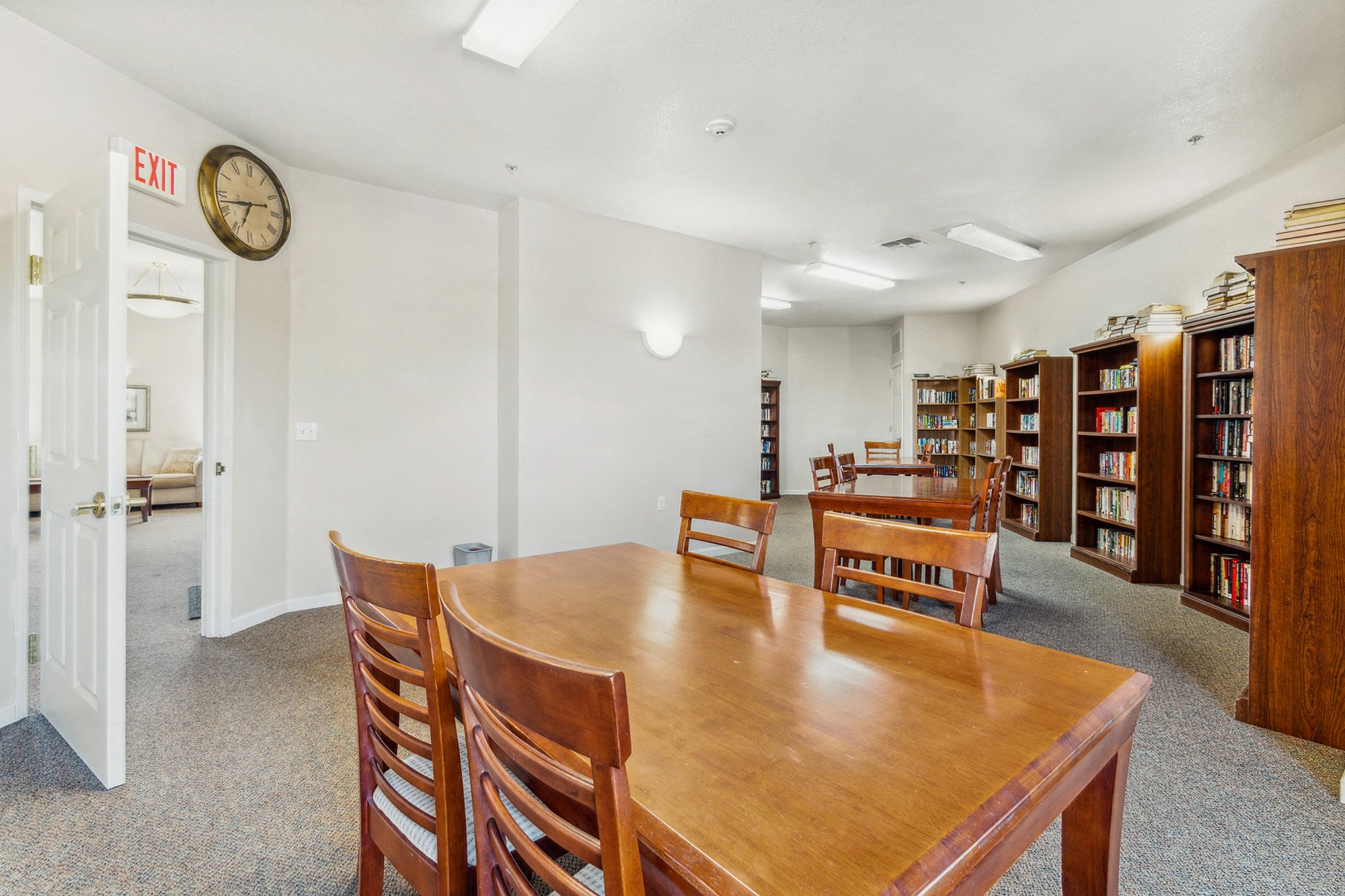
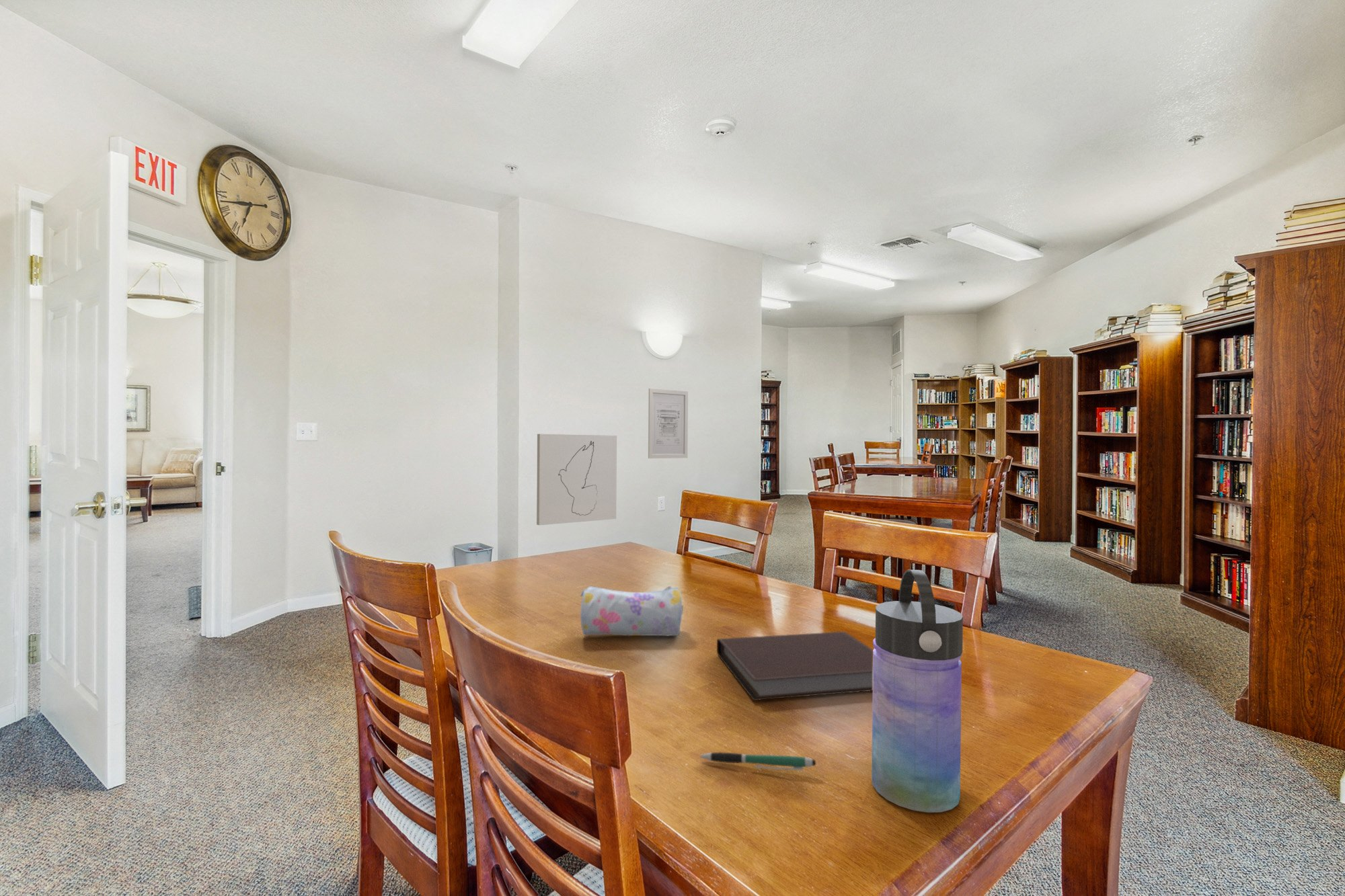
+ wall art (578, 478)
+ water bottle (916, 679)
+ notebook (803, 661)
+ pen (757, 759)
+ pencil case (631, 611)
+ wall art (668, 423)
